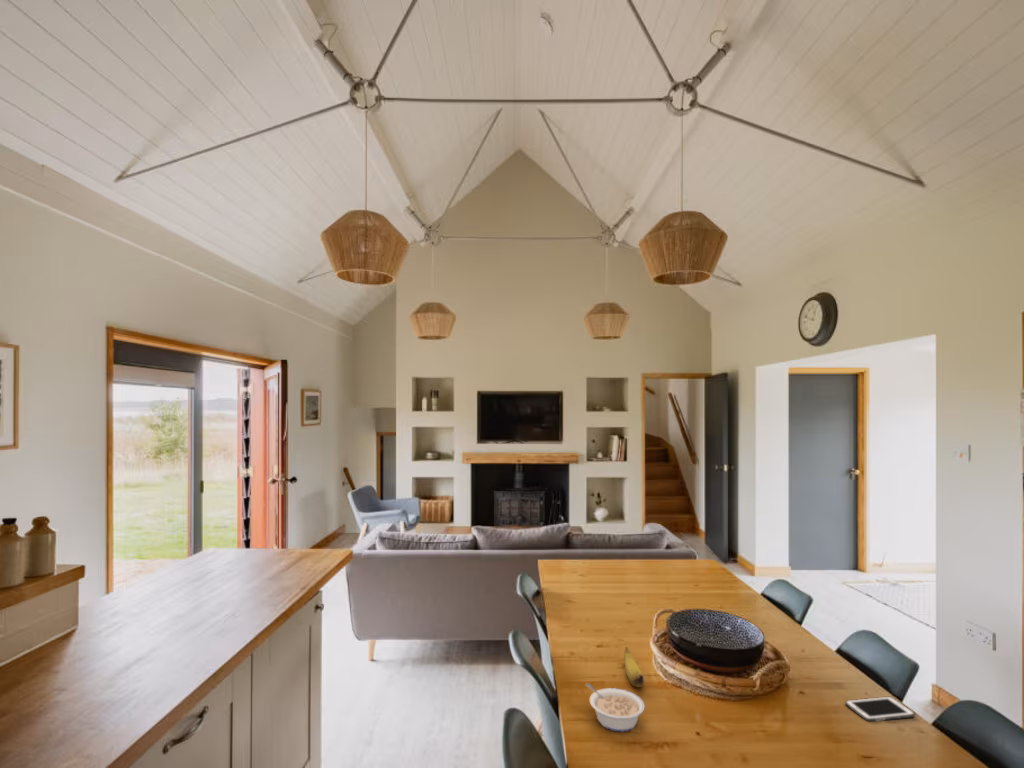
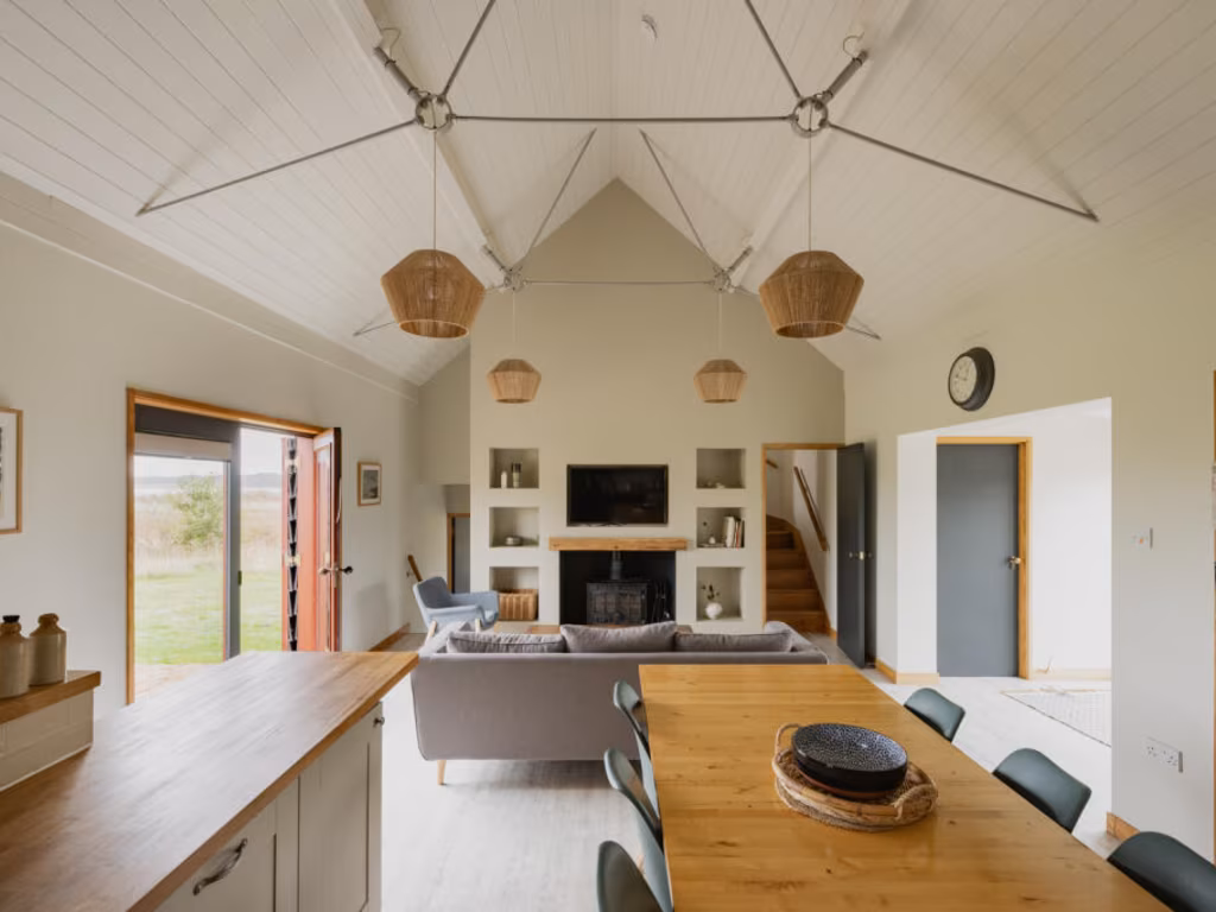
- cell phone (879, 708)
- banana (633, 669)
- legume (614, 709)
